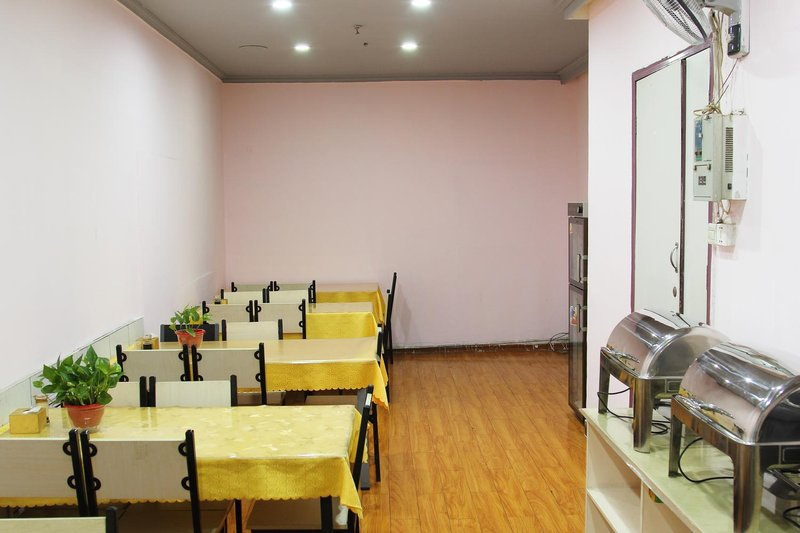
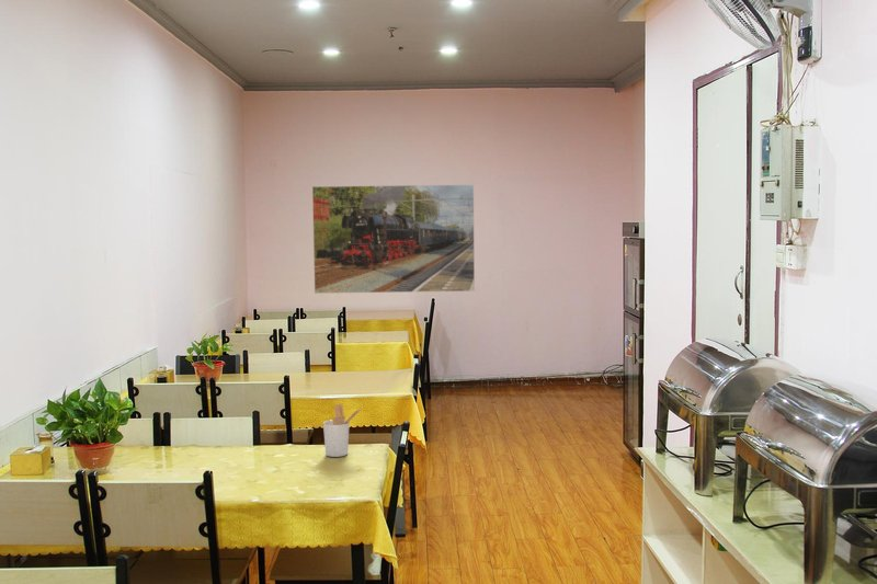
+ utensil holder (343, 430)
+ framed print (394, 239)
